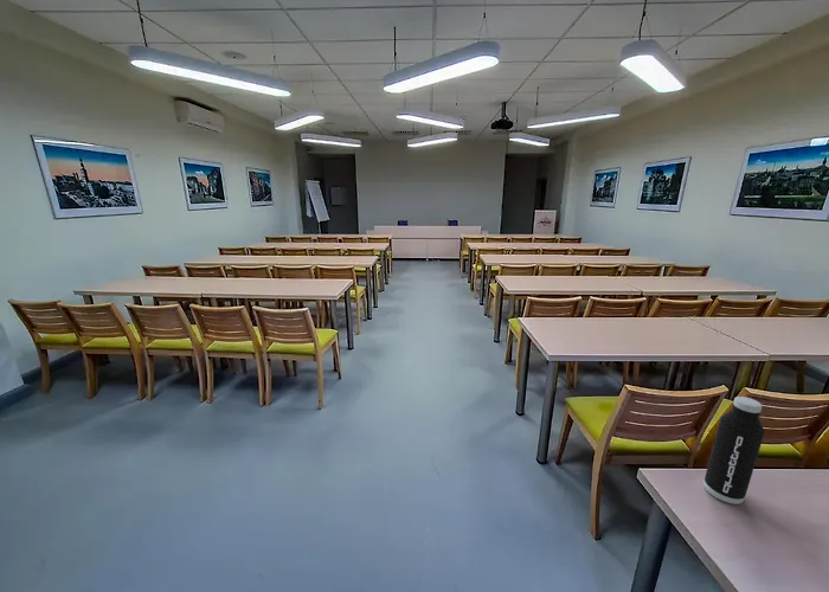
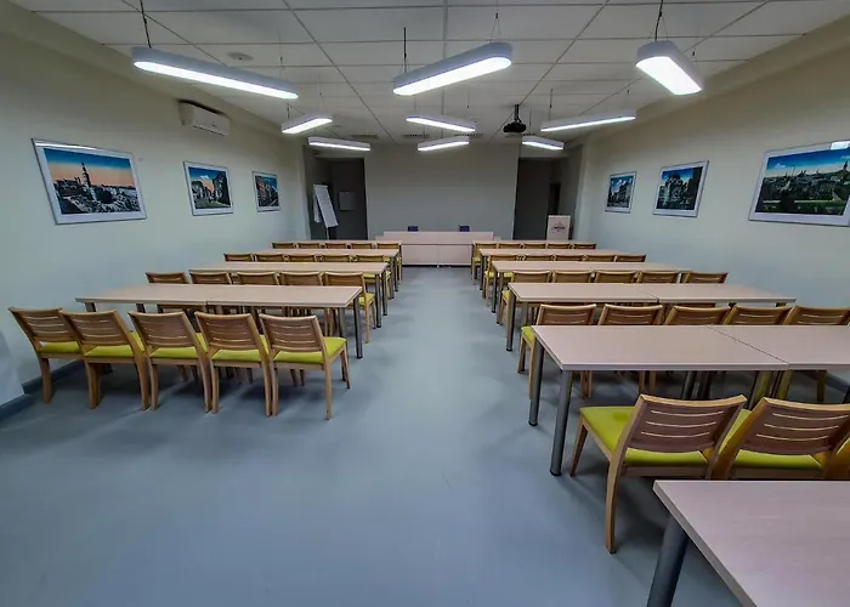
- water bottle (734, 448)
